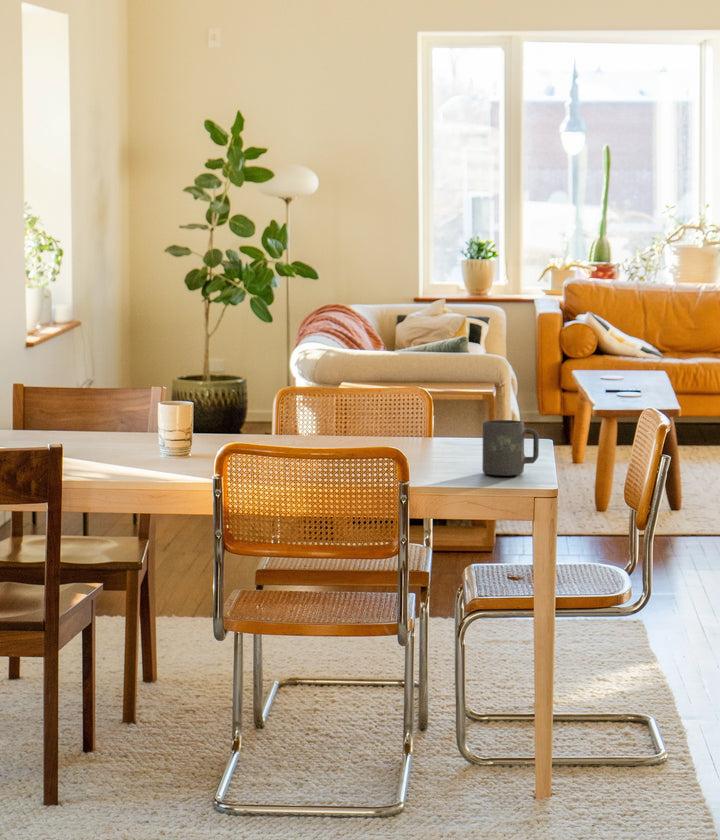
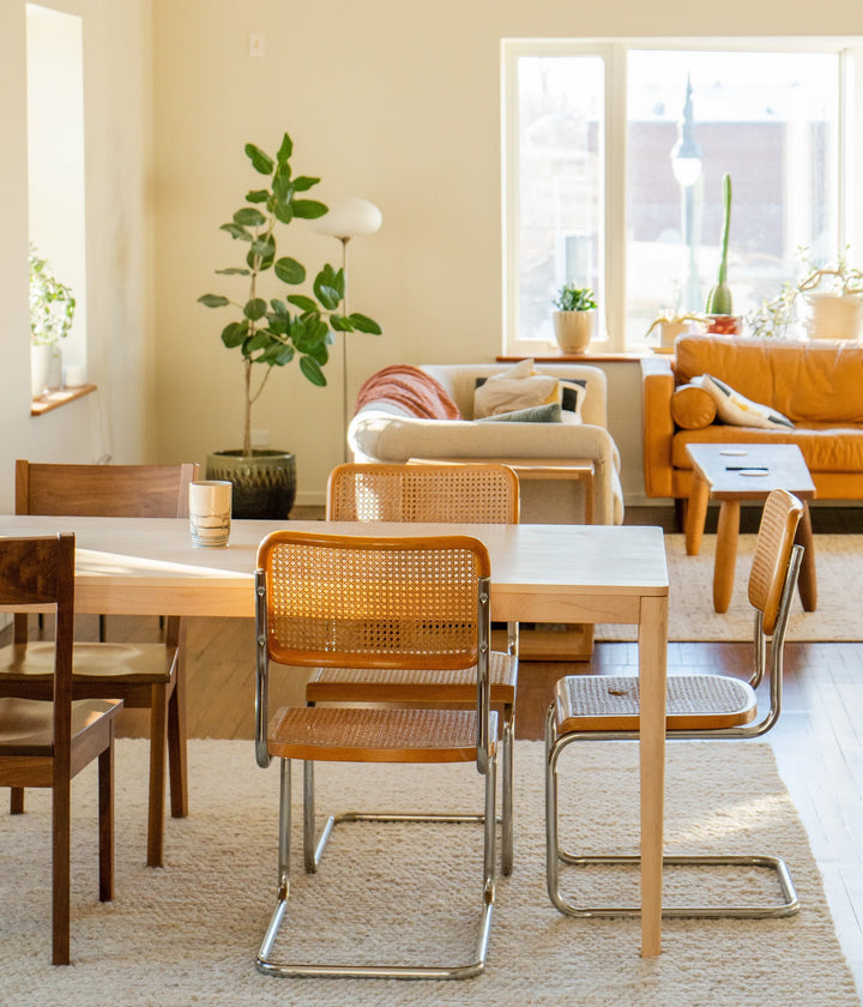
- mug (510, 447)
